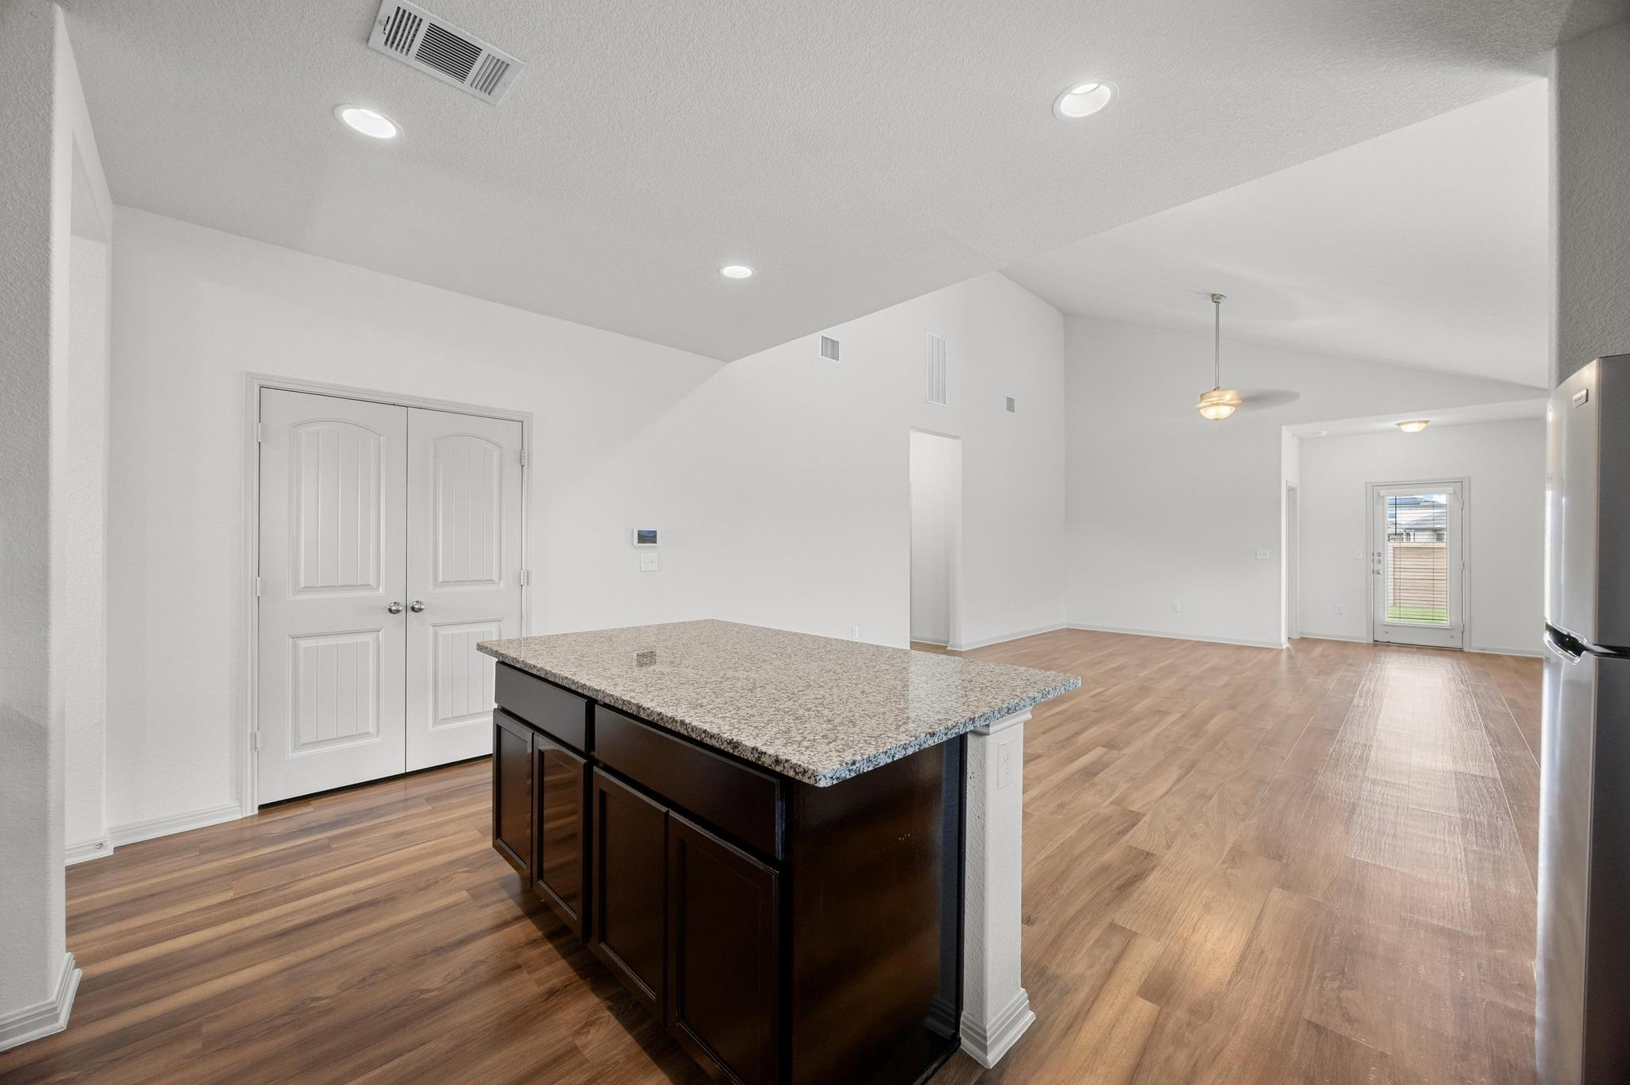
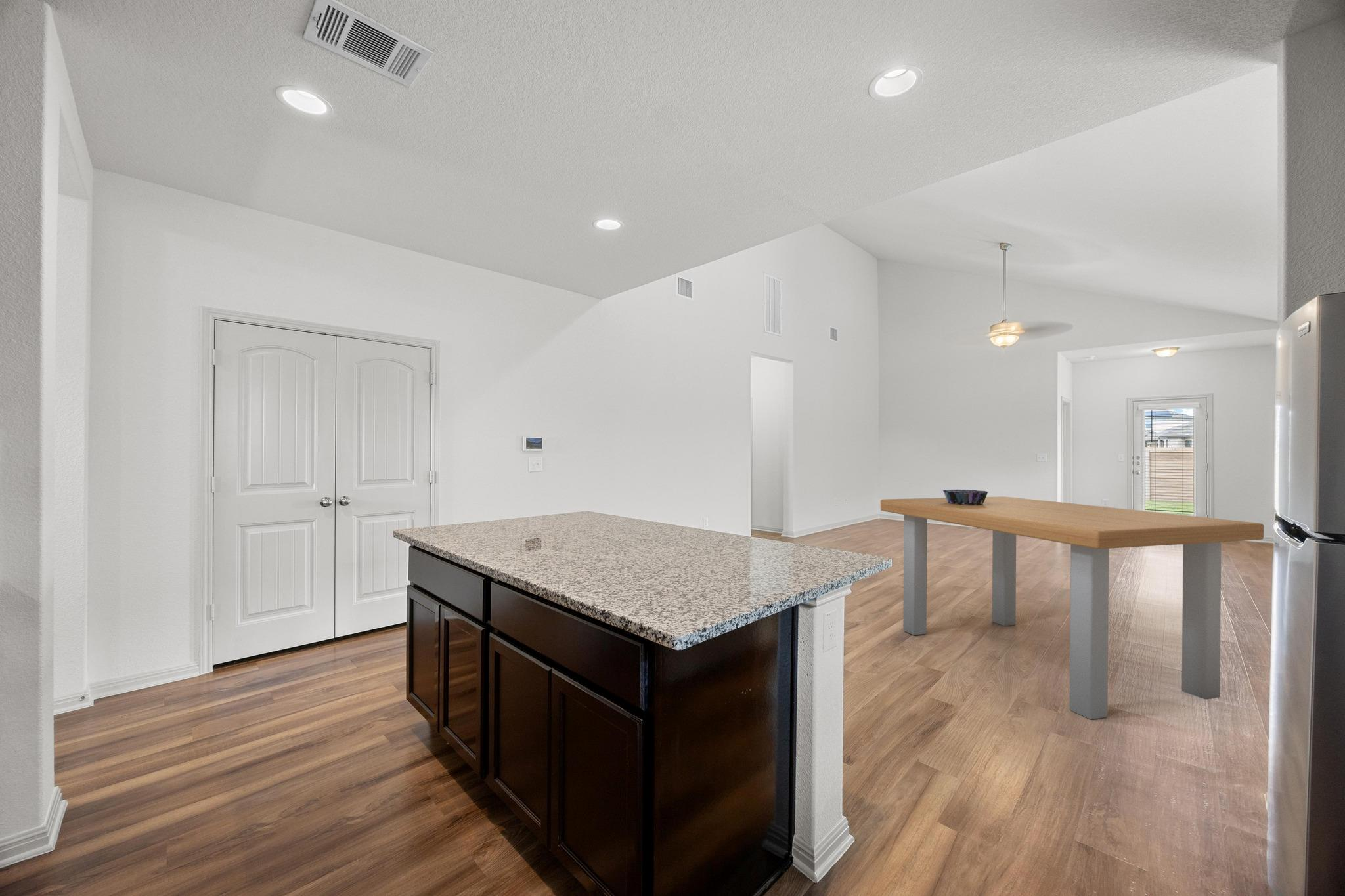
+ decorative bowl (965, 497)
+ dining table (1015, 584)
